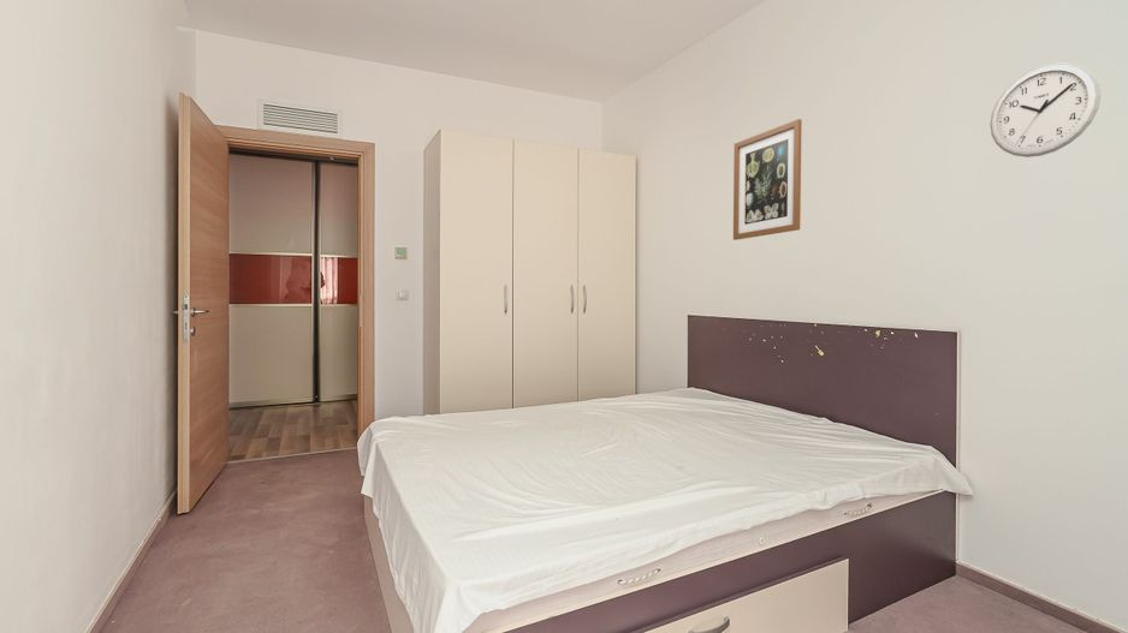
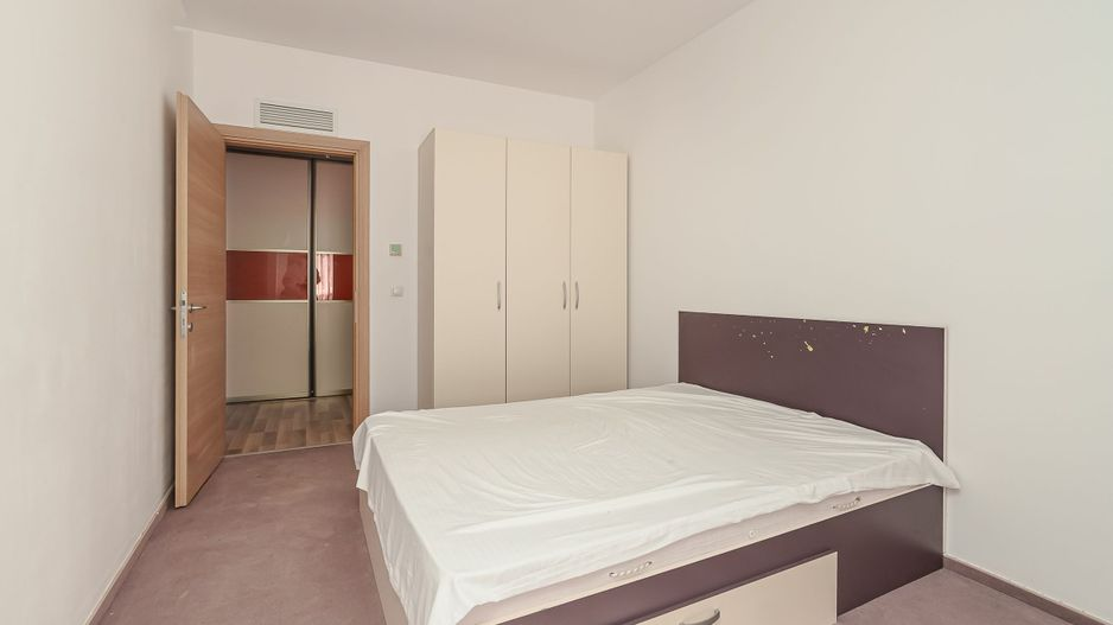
- wall art (765, 184)
- wall clock (1040, 111)
